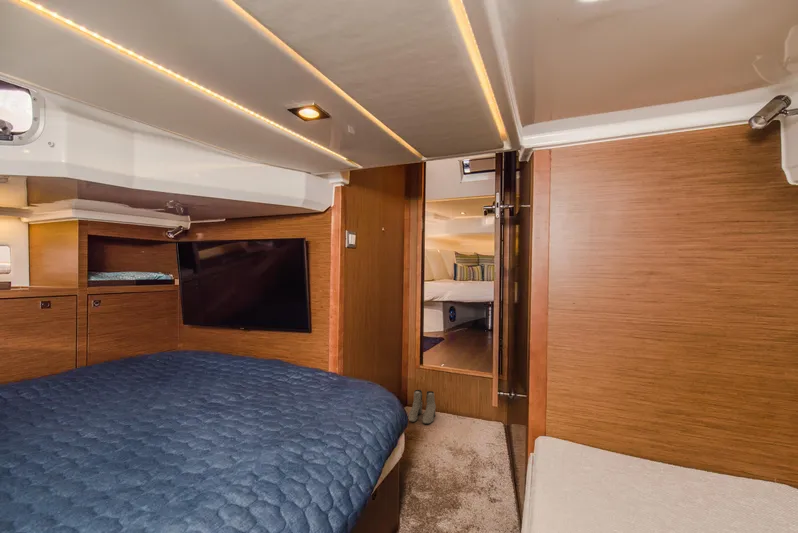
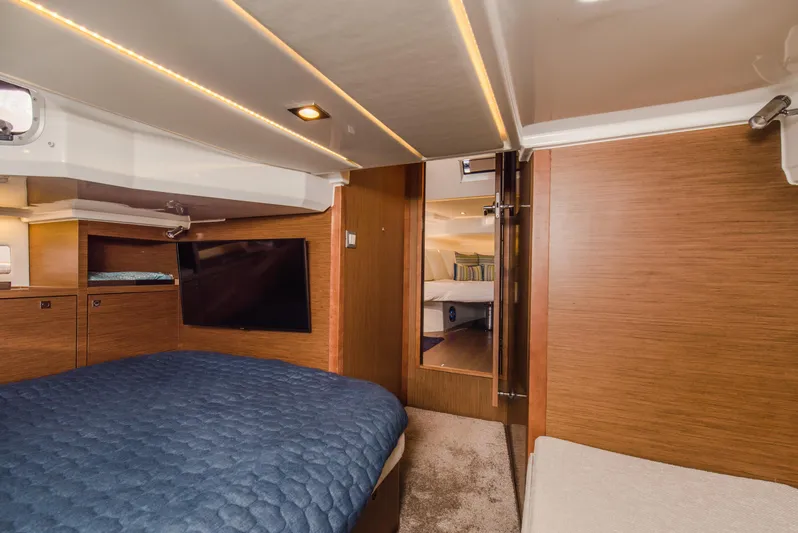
- boots (421, 405)
